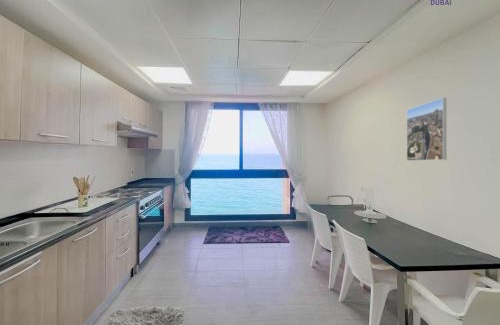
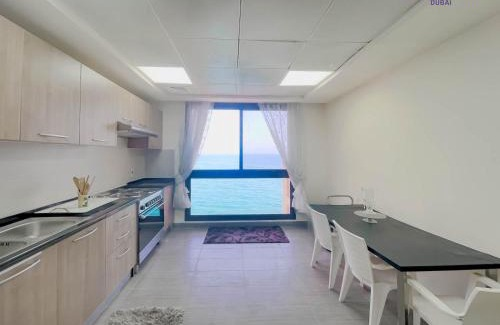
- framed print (424, 132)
